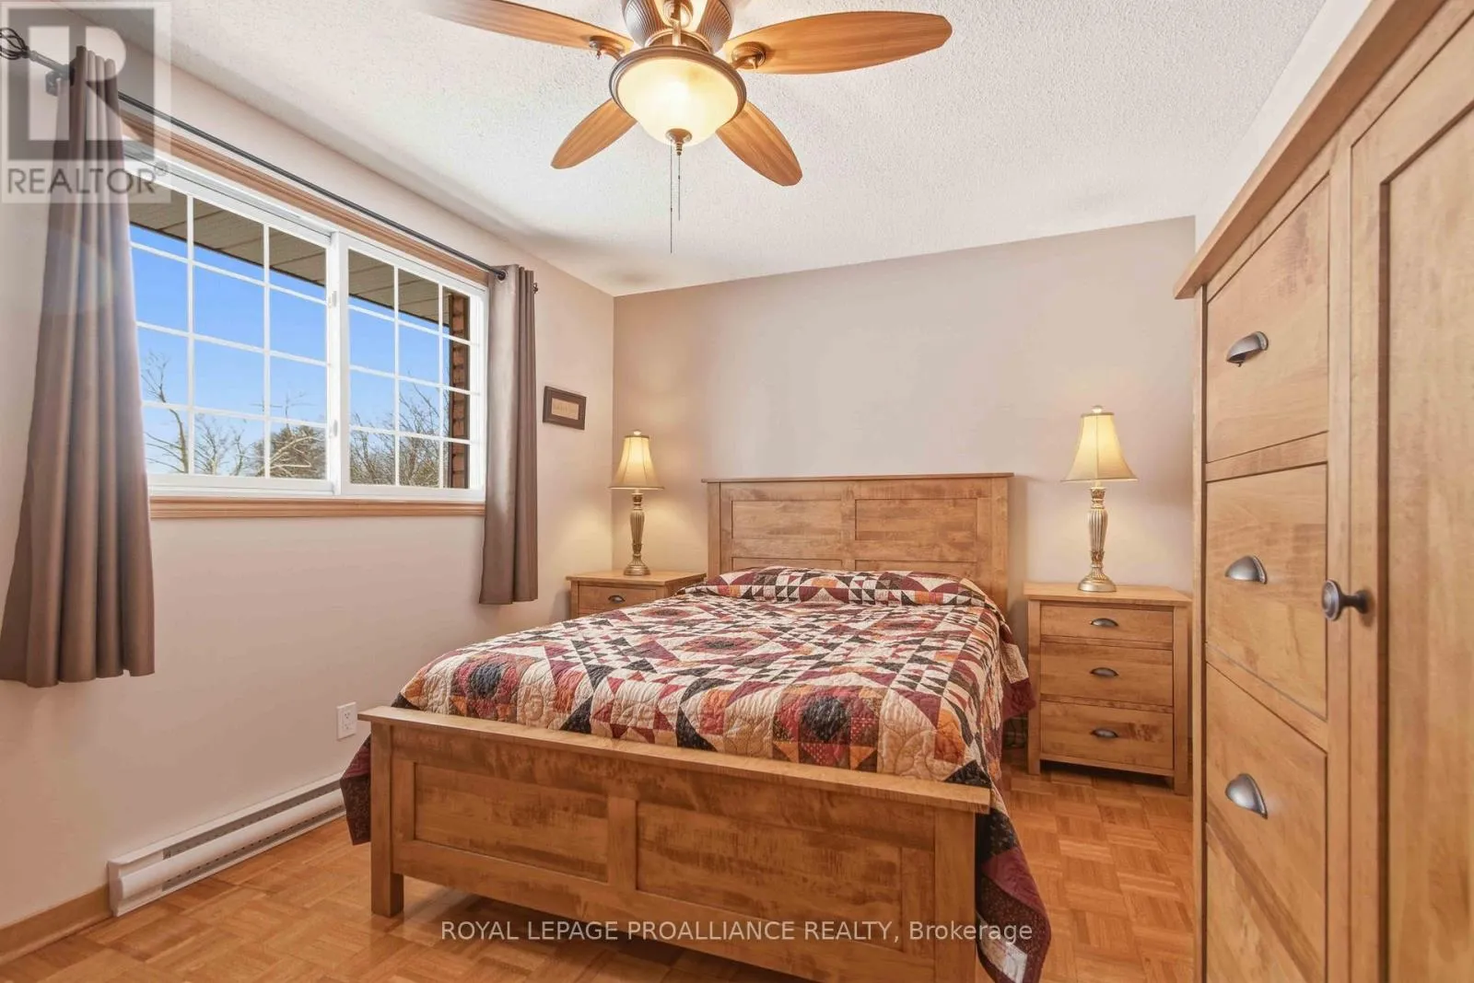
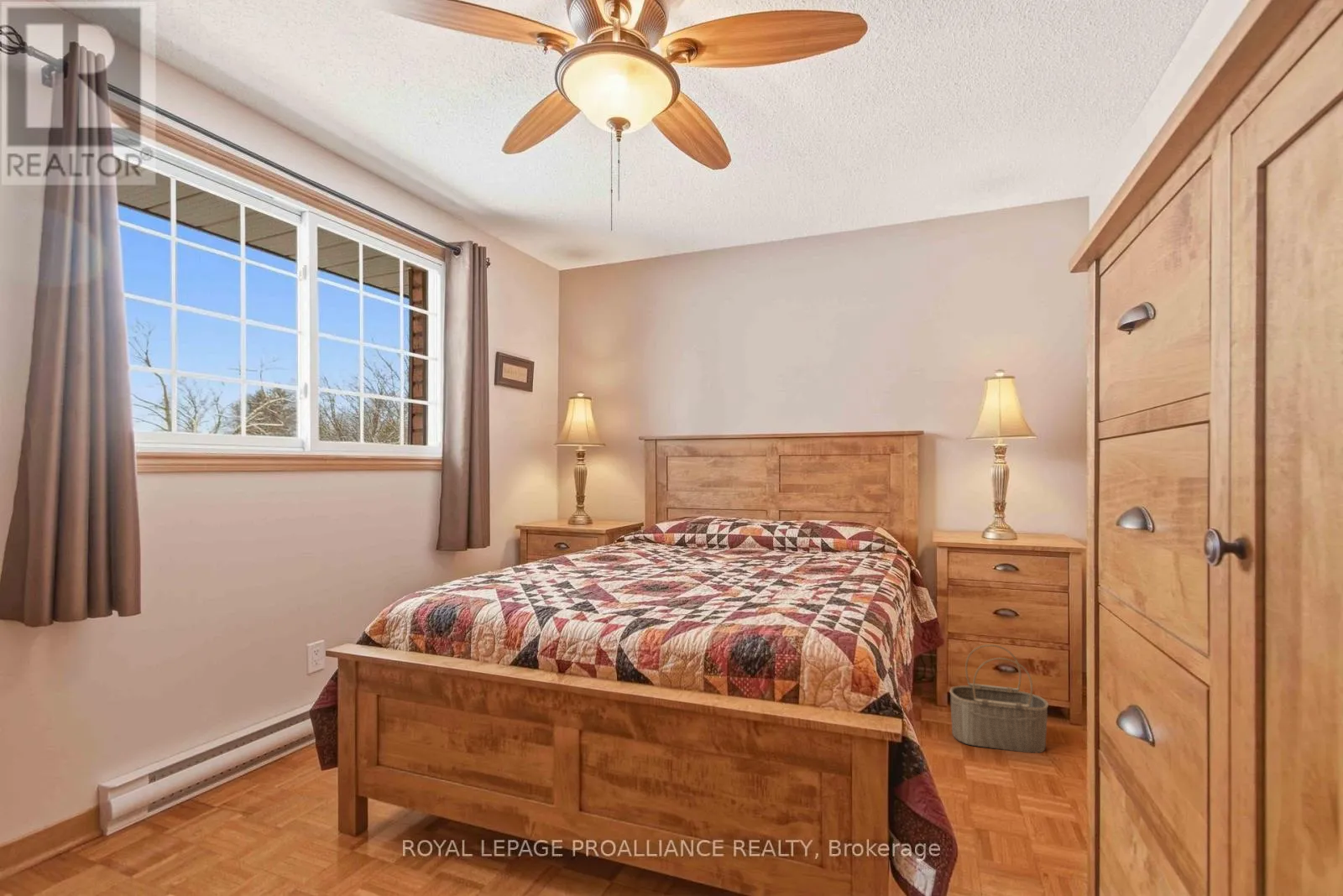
+ wicker basket (997, 695)
